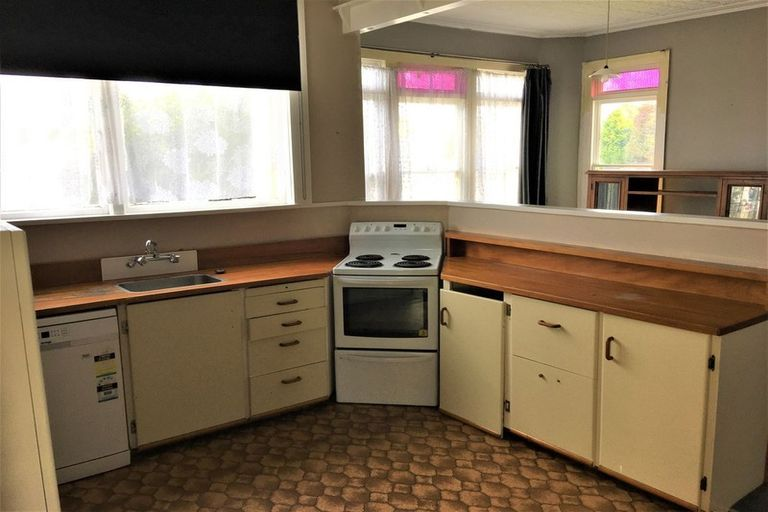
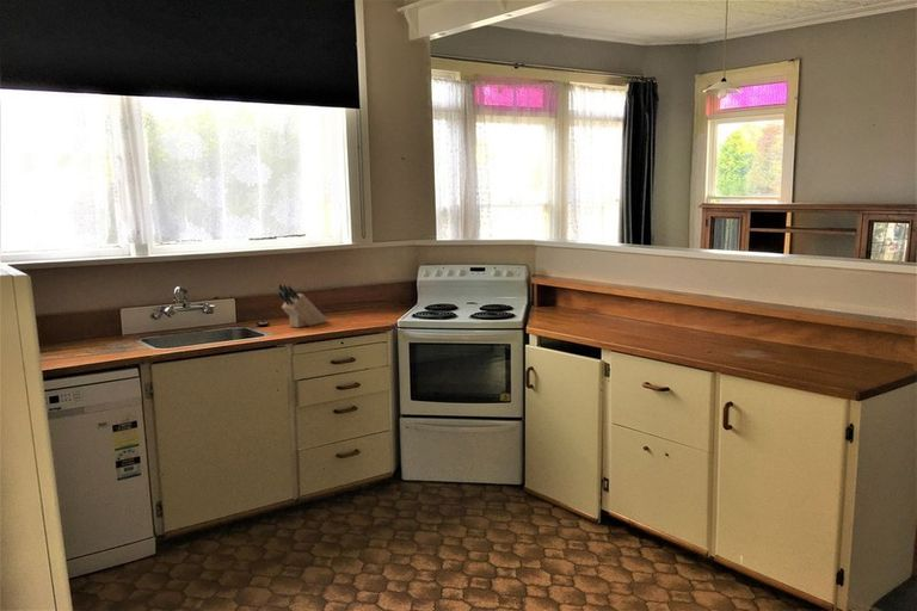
+ knife block (301, 303)
